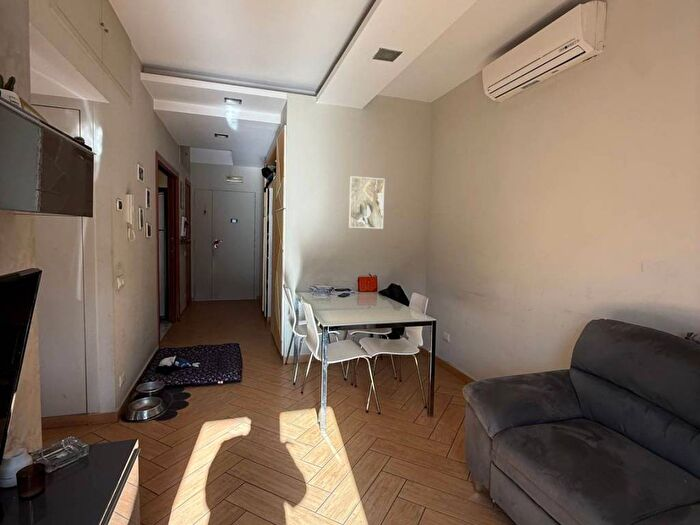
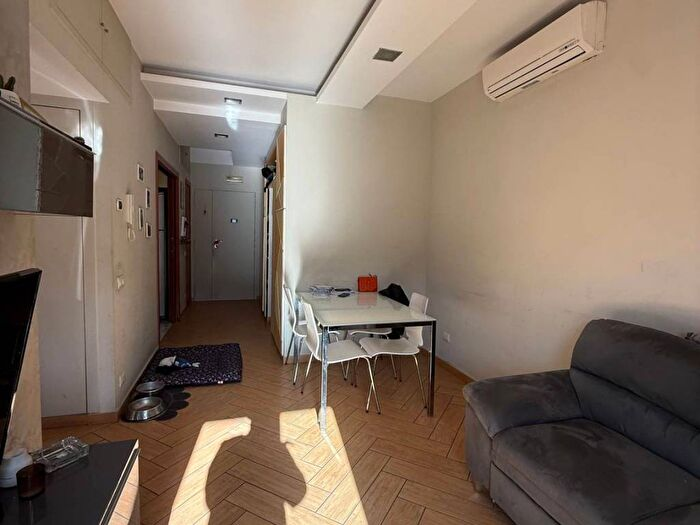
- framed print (366, 202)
